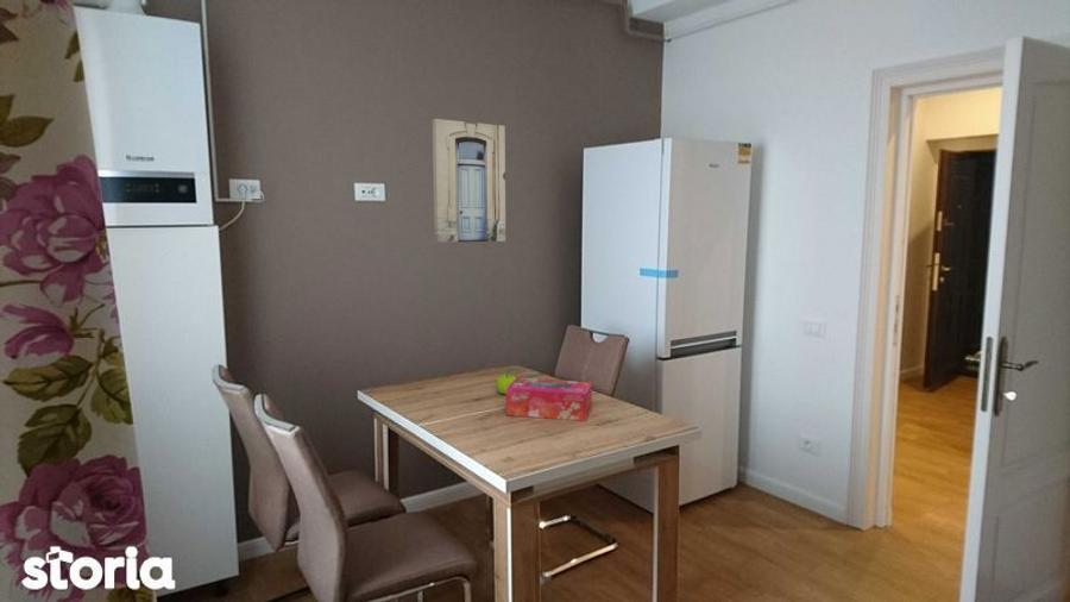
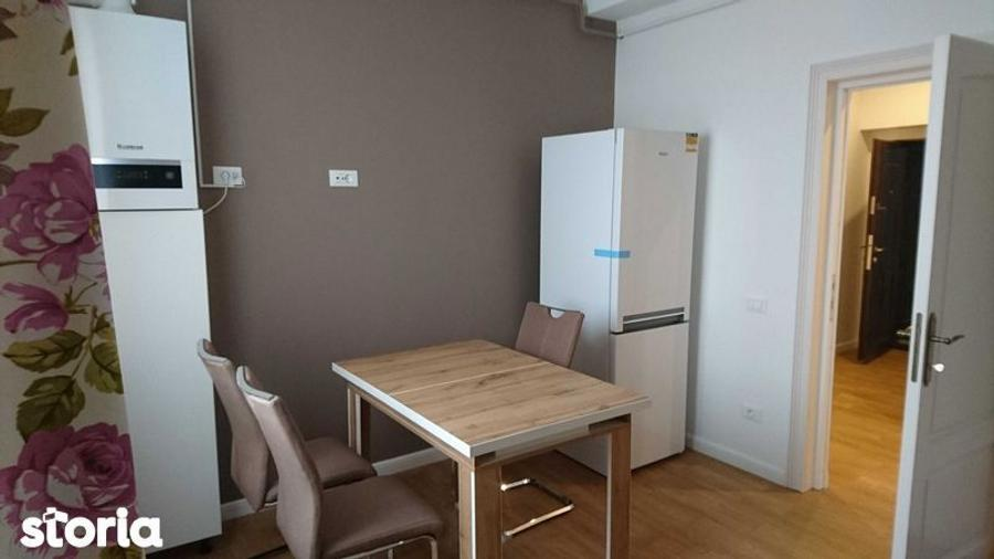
- wall art (470, 182)
- tissue box (549, 397)
- fruit (510, 381)
